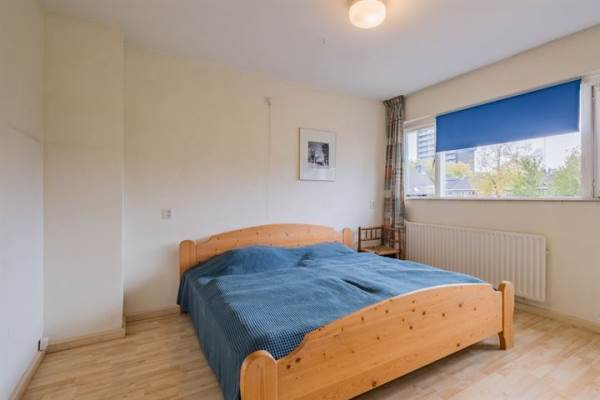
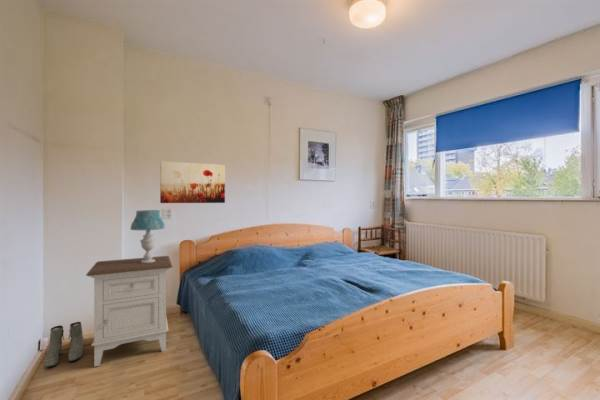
+ boots (63, 339)
+ table lamp (148, 235)
+ wall art (194, 183)
+ nightstand (133, 305)
